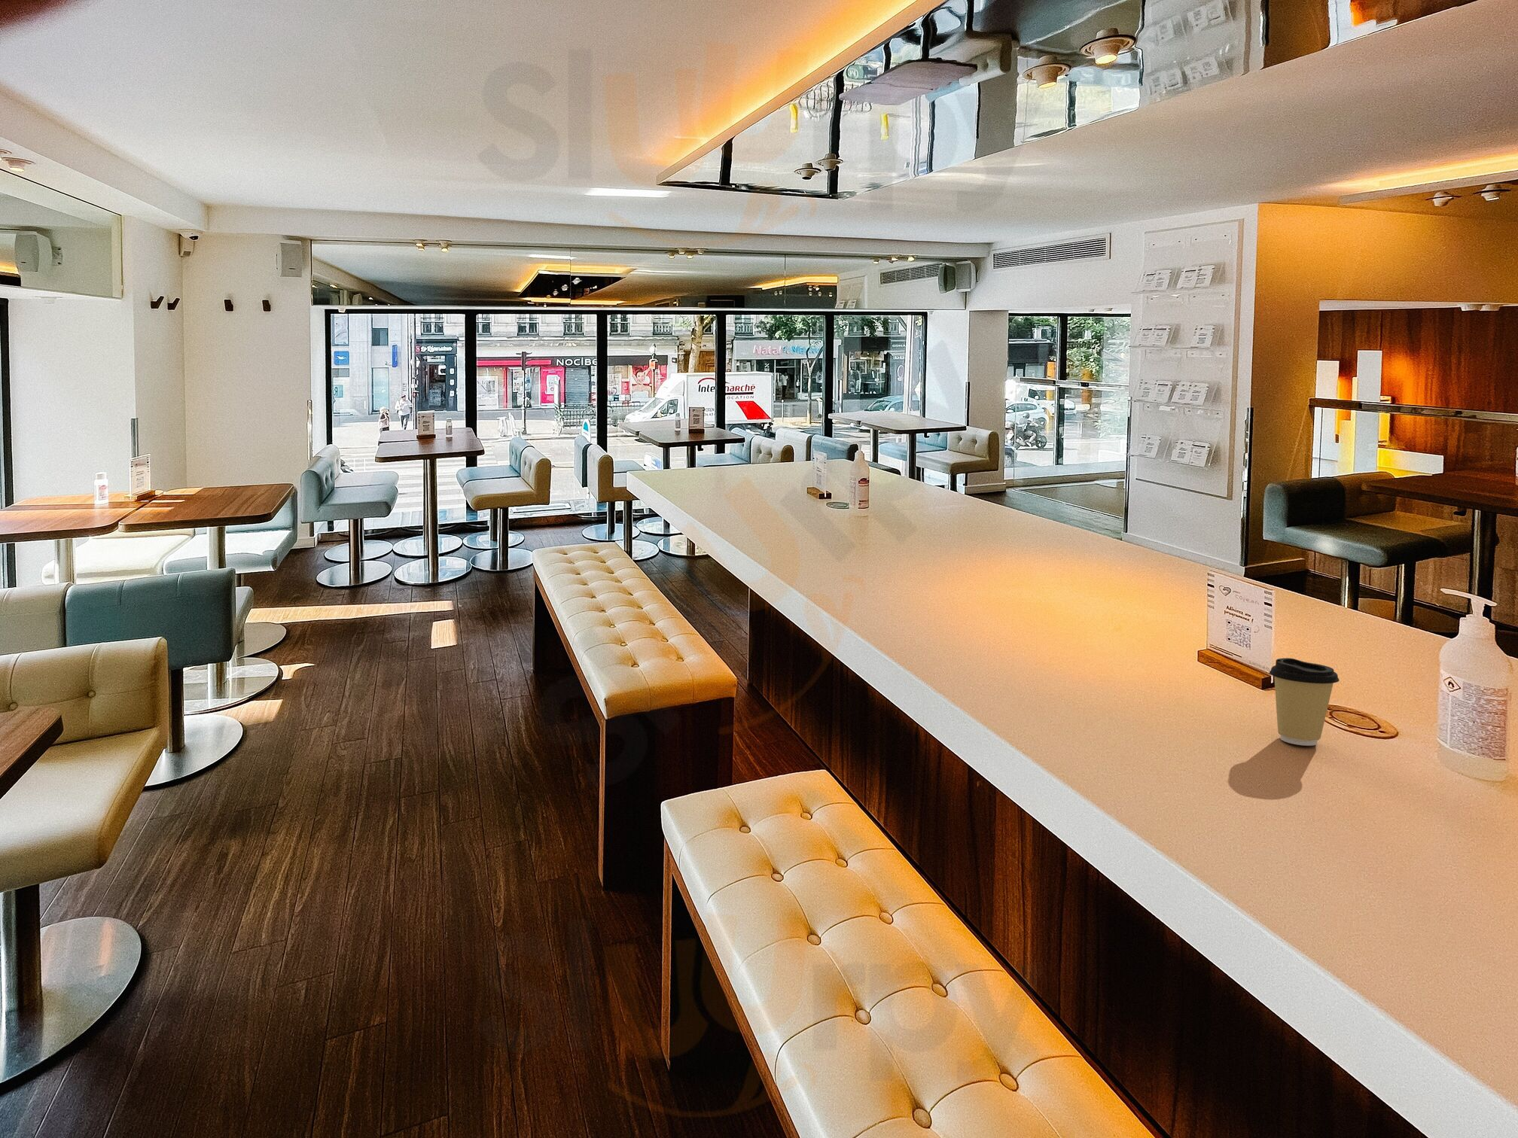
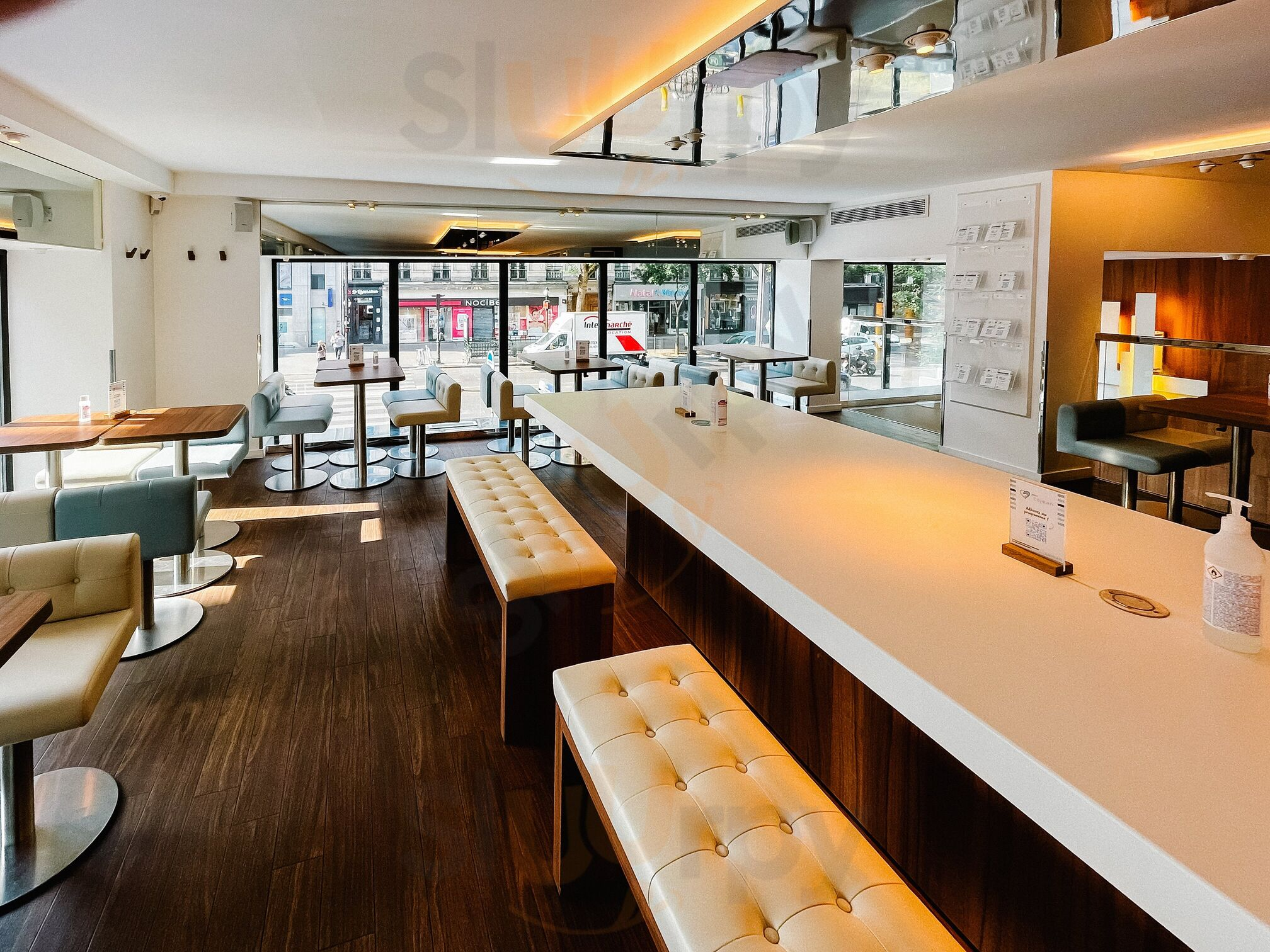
- coffee cup (1302, 702)
